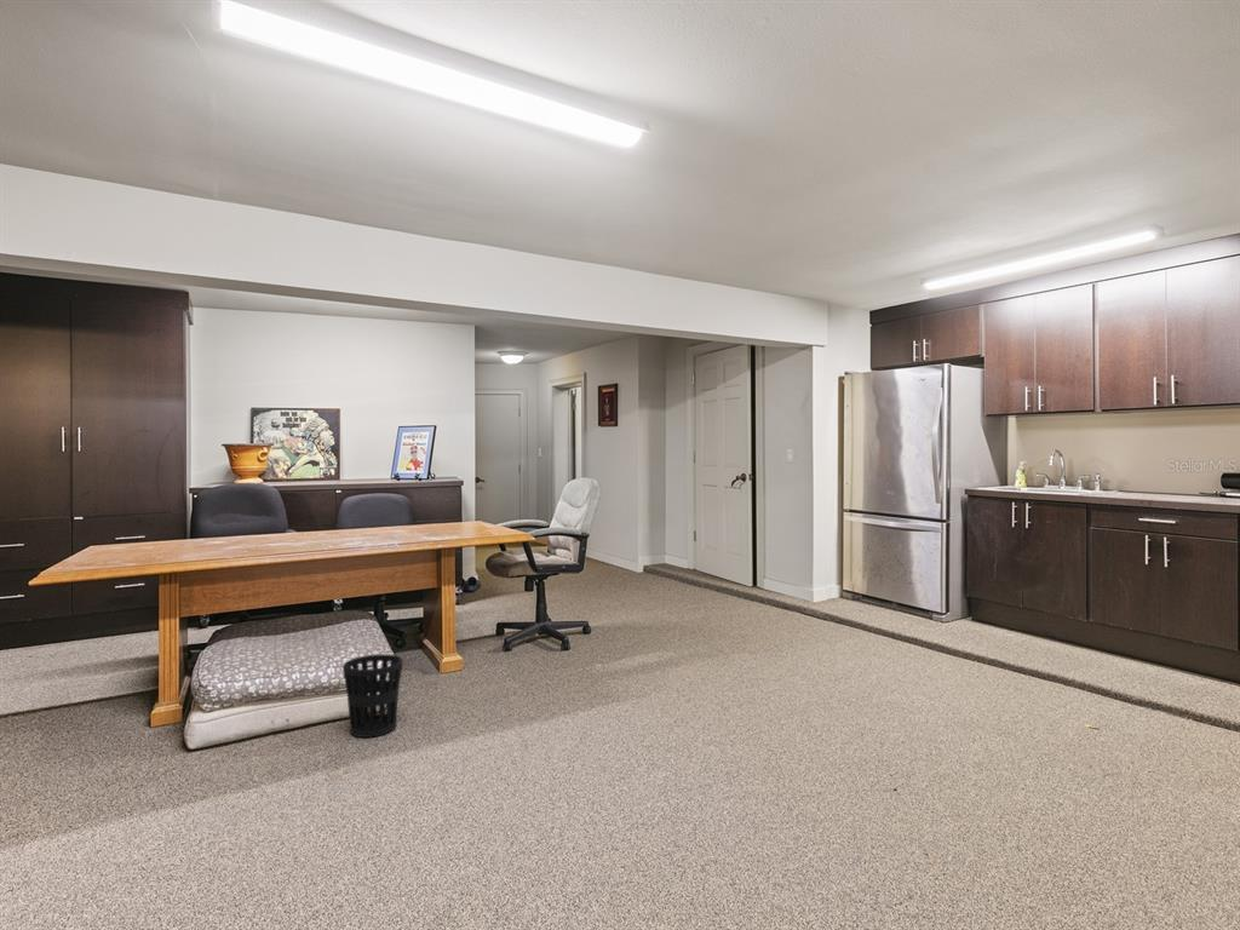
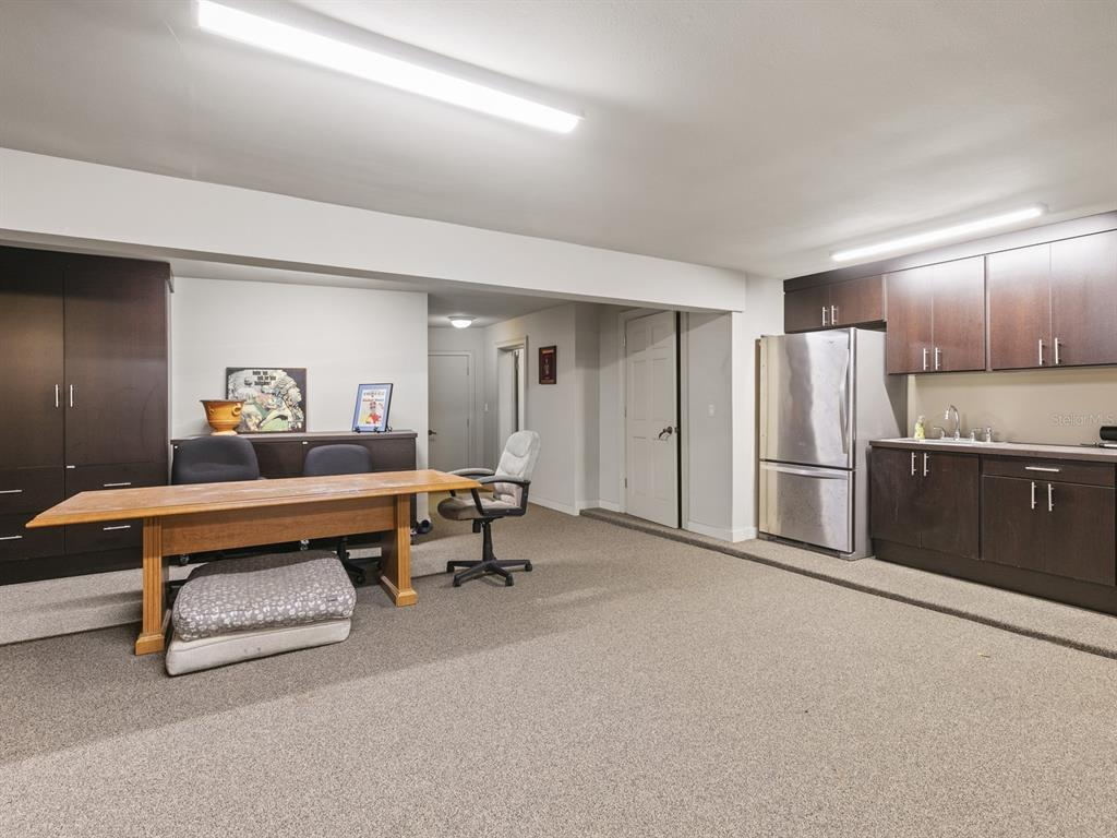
- wastebasket (373, 695)
